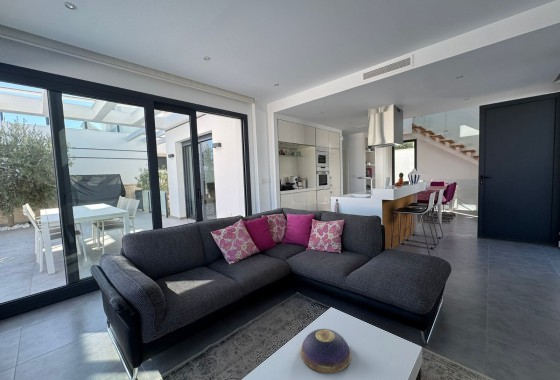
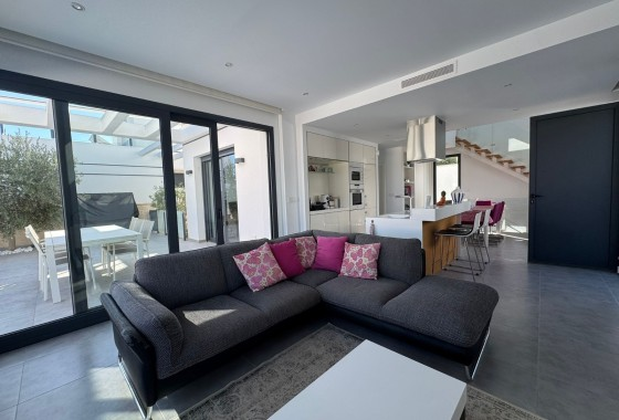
- decorative bowl (325, 343)
